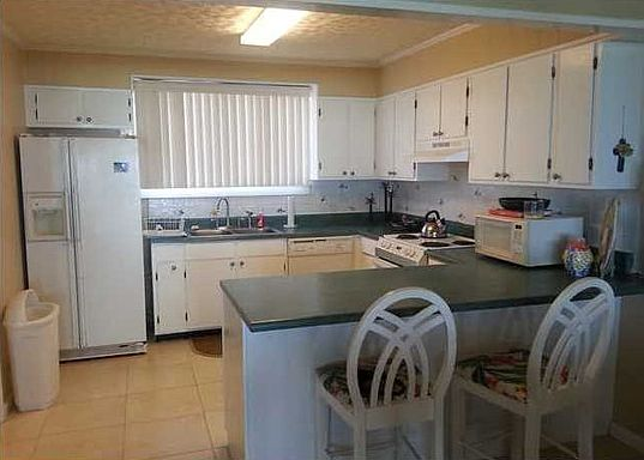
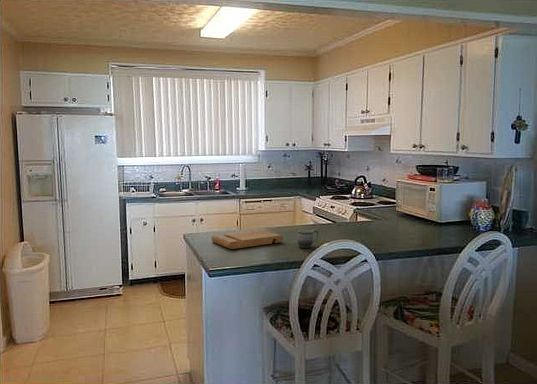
+ mug (307, 238)
+ cutting board (247, 238)
